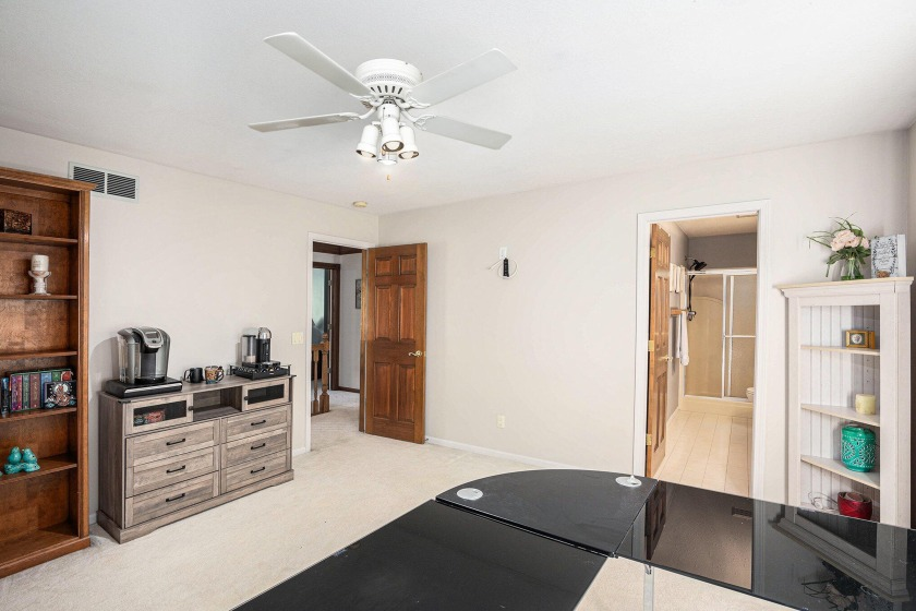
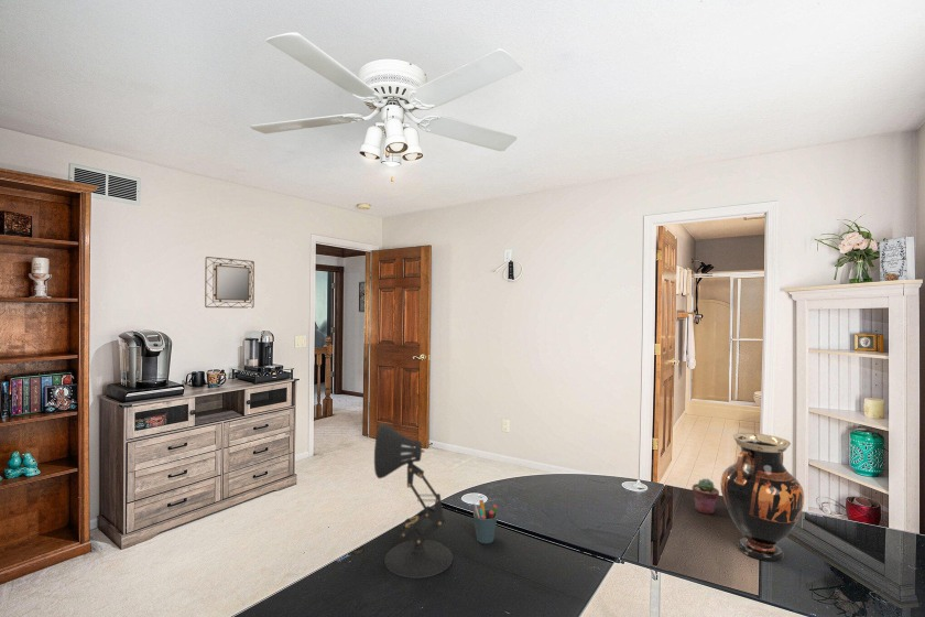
+ potted succulent (705, 495)
+ home mirror (231, 283)
+ desk lamp (415, 491)
+ vase (760, 495)
+ pen holder (485, 519)
